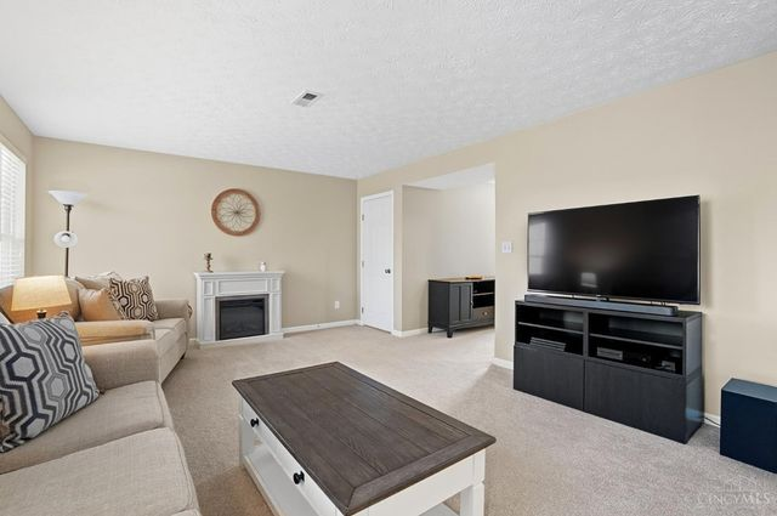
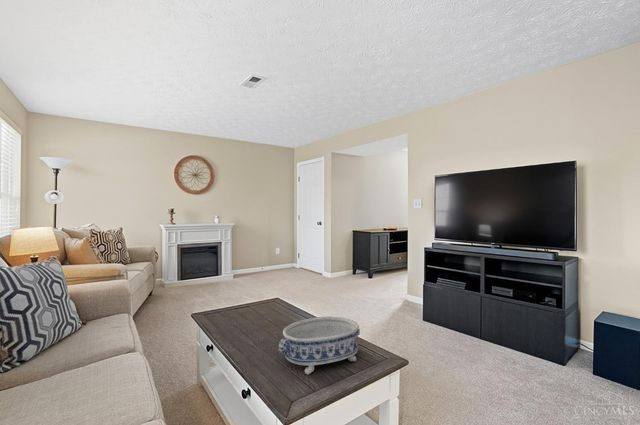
+ decorative bowl (321, 341)
